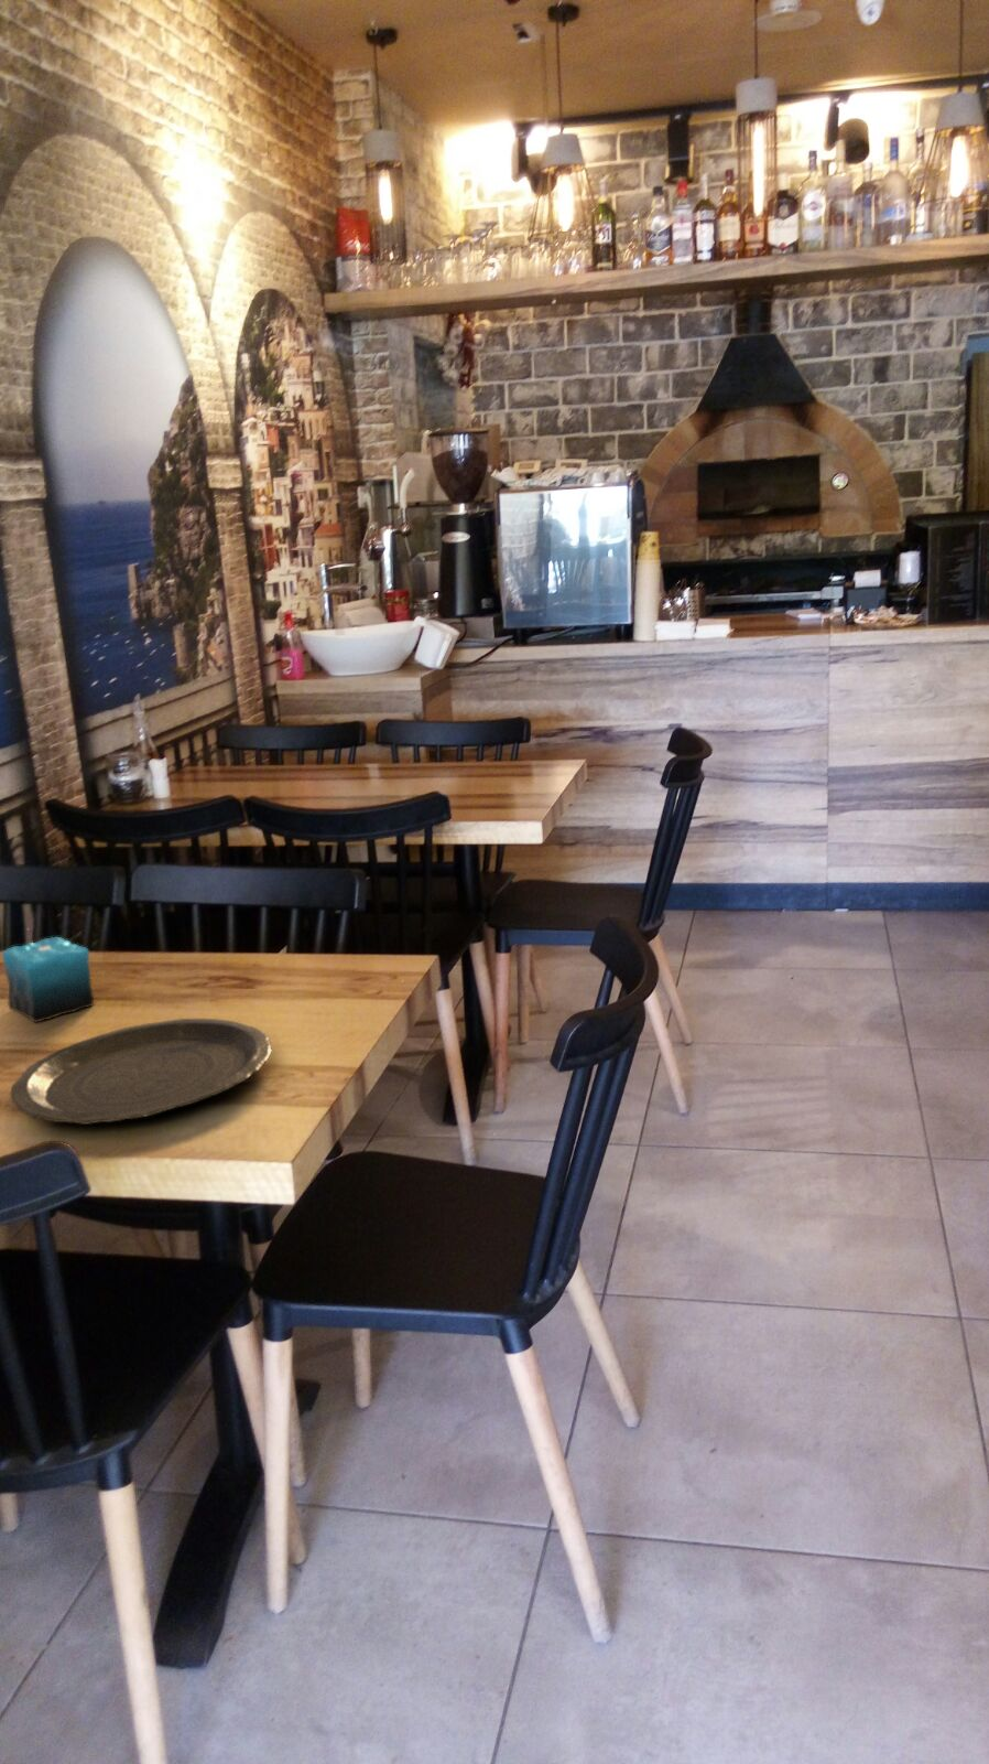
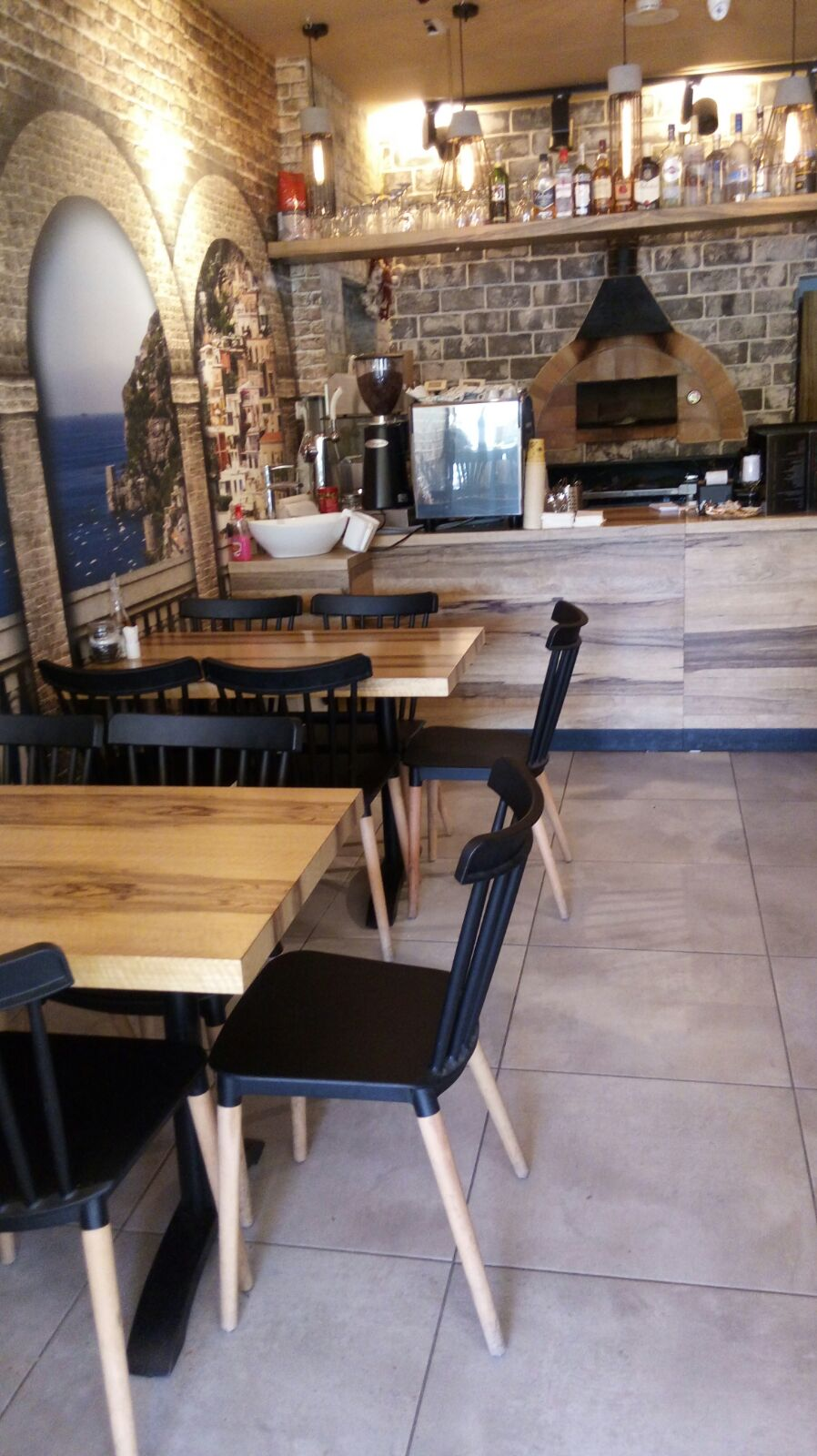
- candle (45, 966)
- plate (144, 1071)
